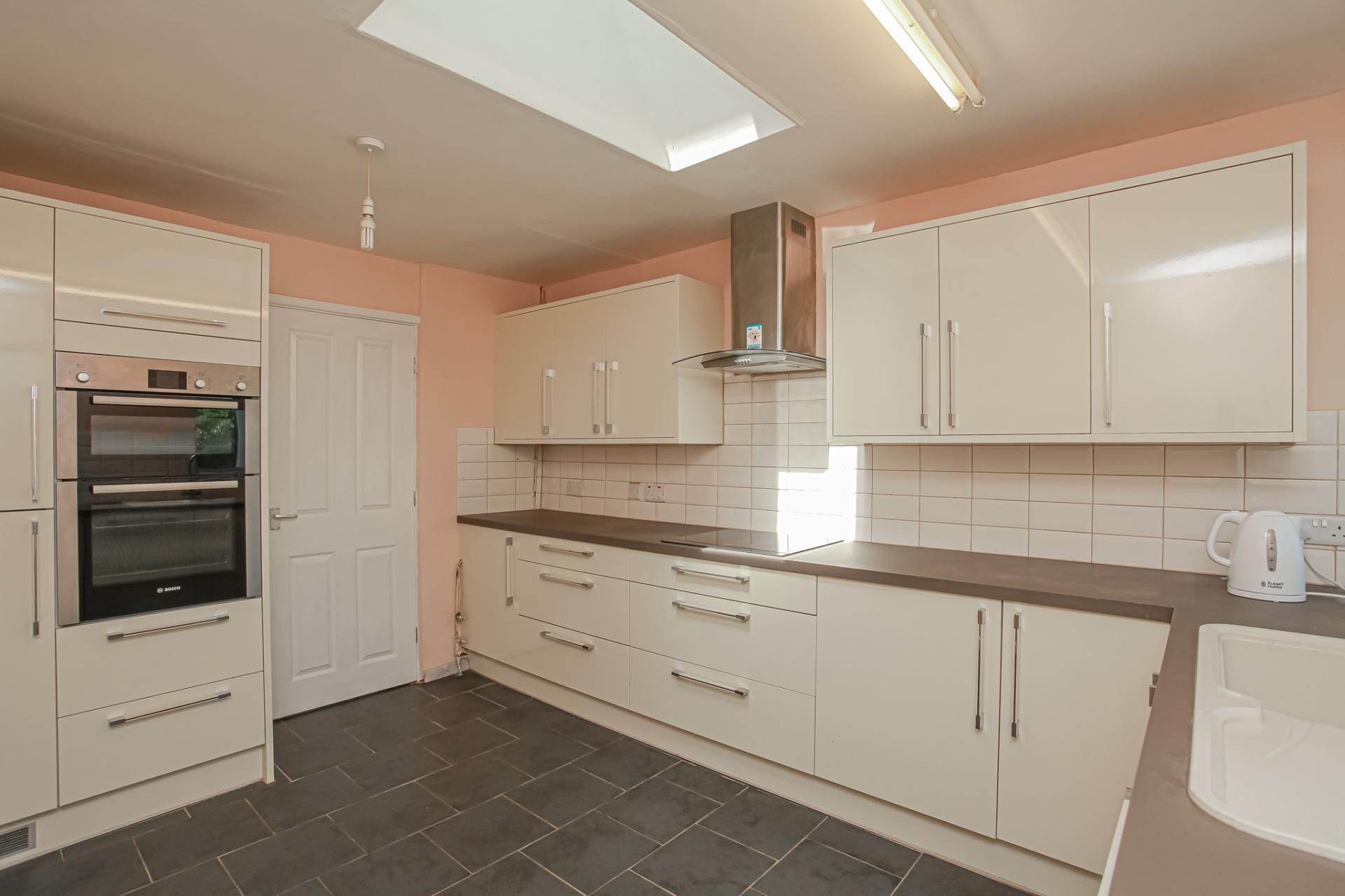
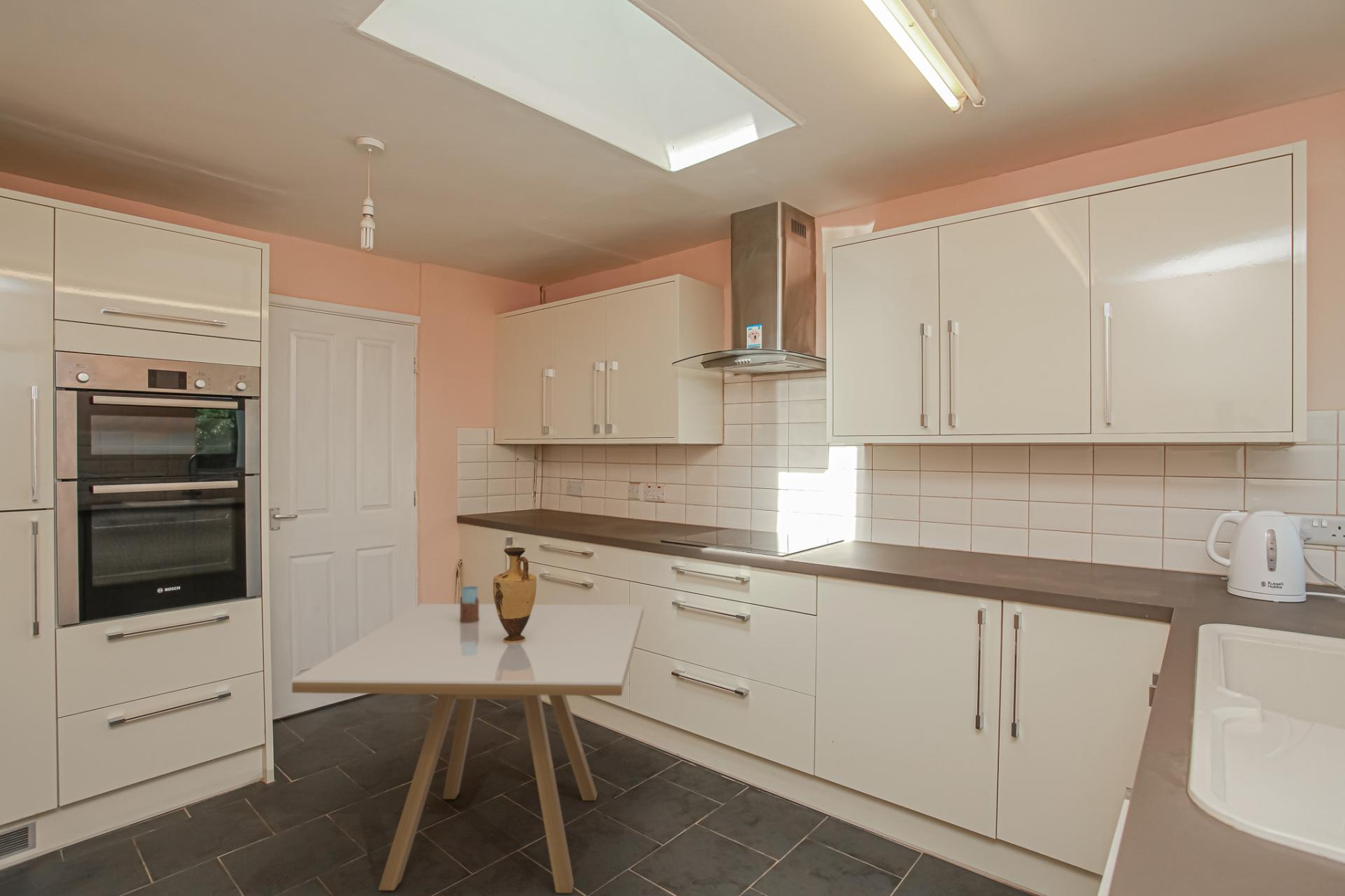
+ vase (515, 593)
+ dining table (527, 729)
+ drinking glass (467, 605)
